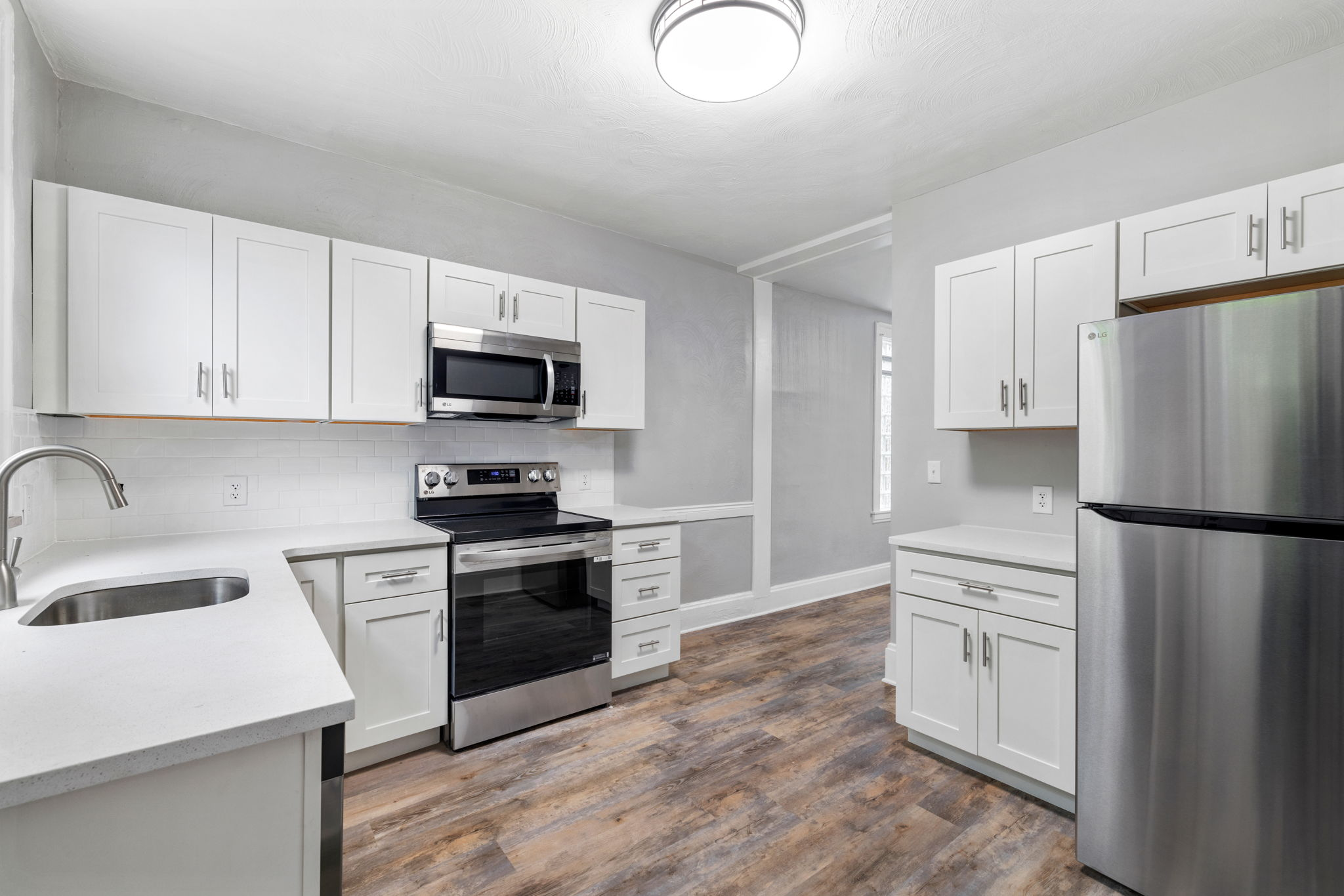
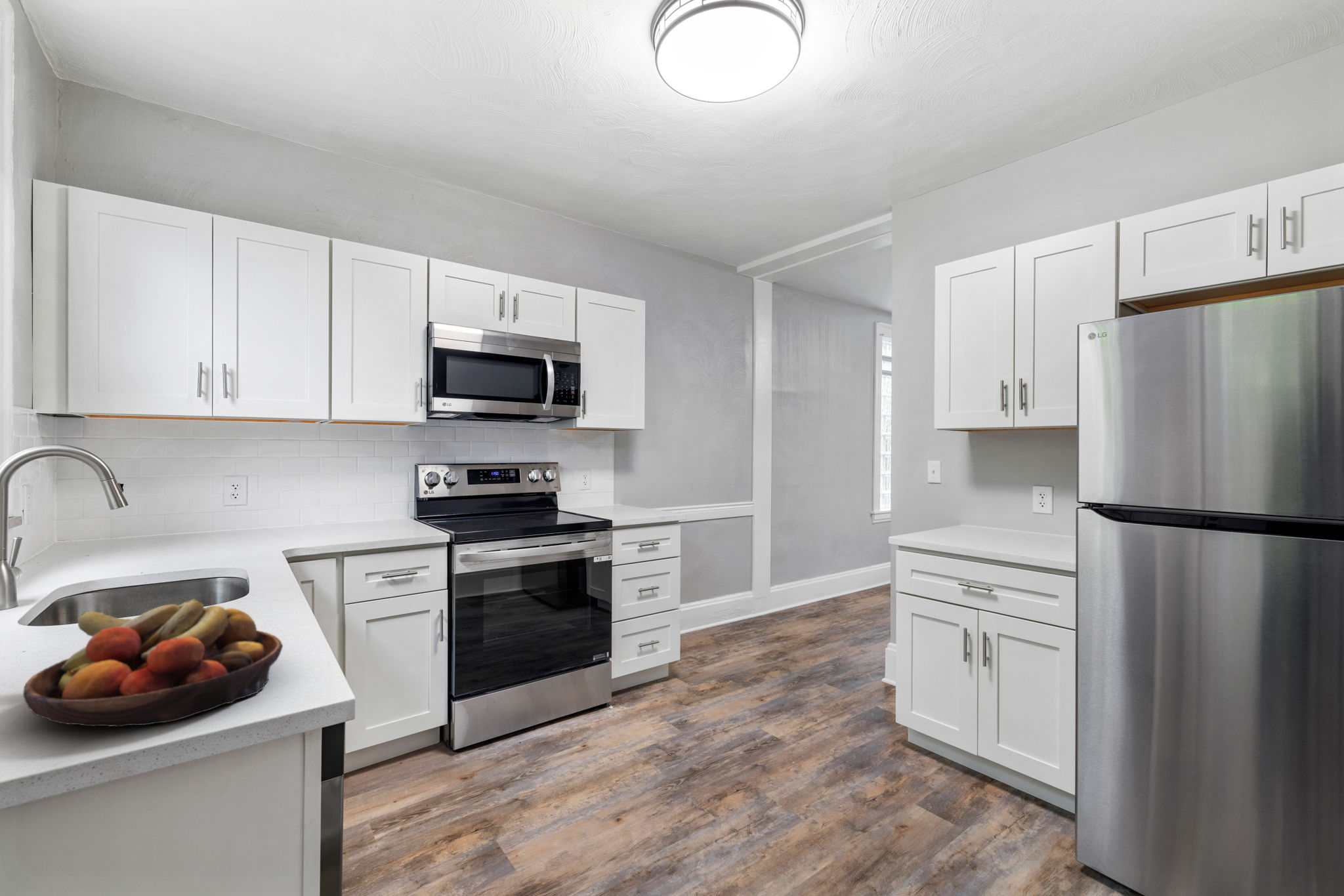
+ fruit bowl (163, 651)
